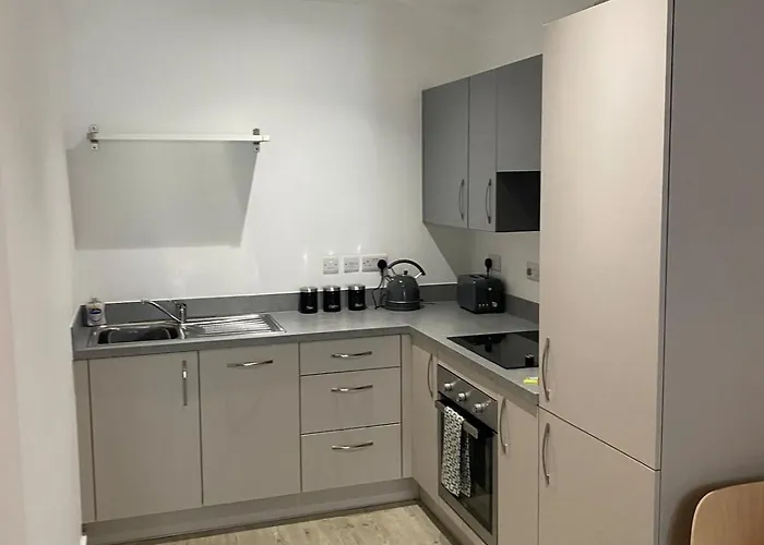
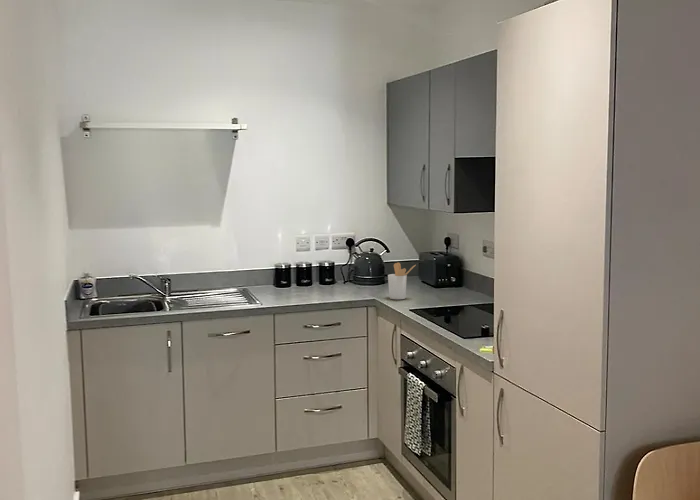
+ utensil holder (402, 280)
